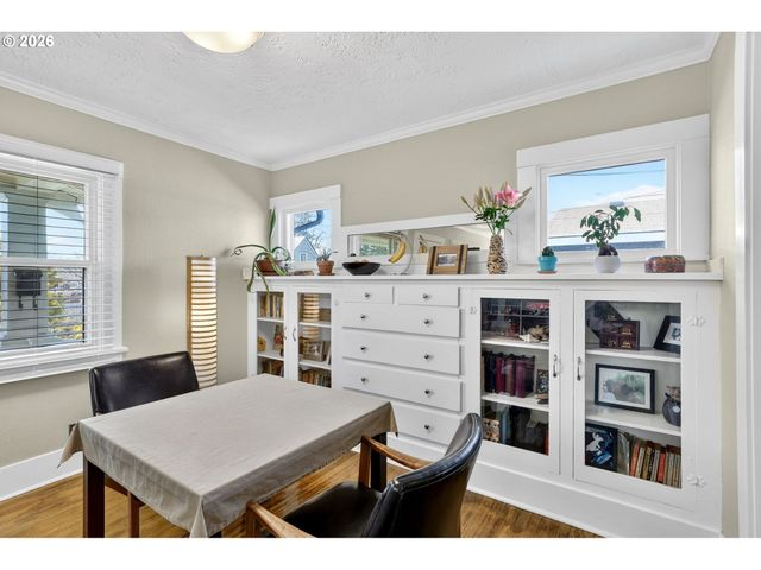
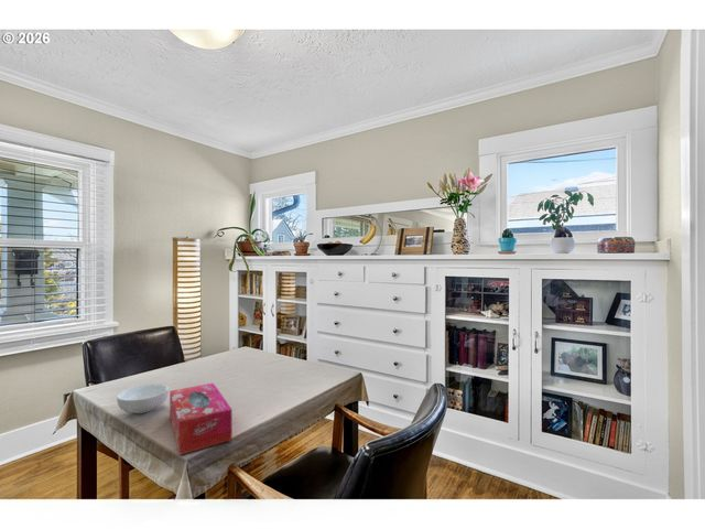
+ tissue box (198, 413)
+ cereal bowl (143, 400)
